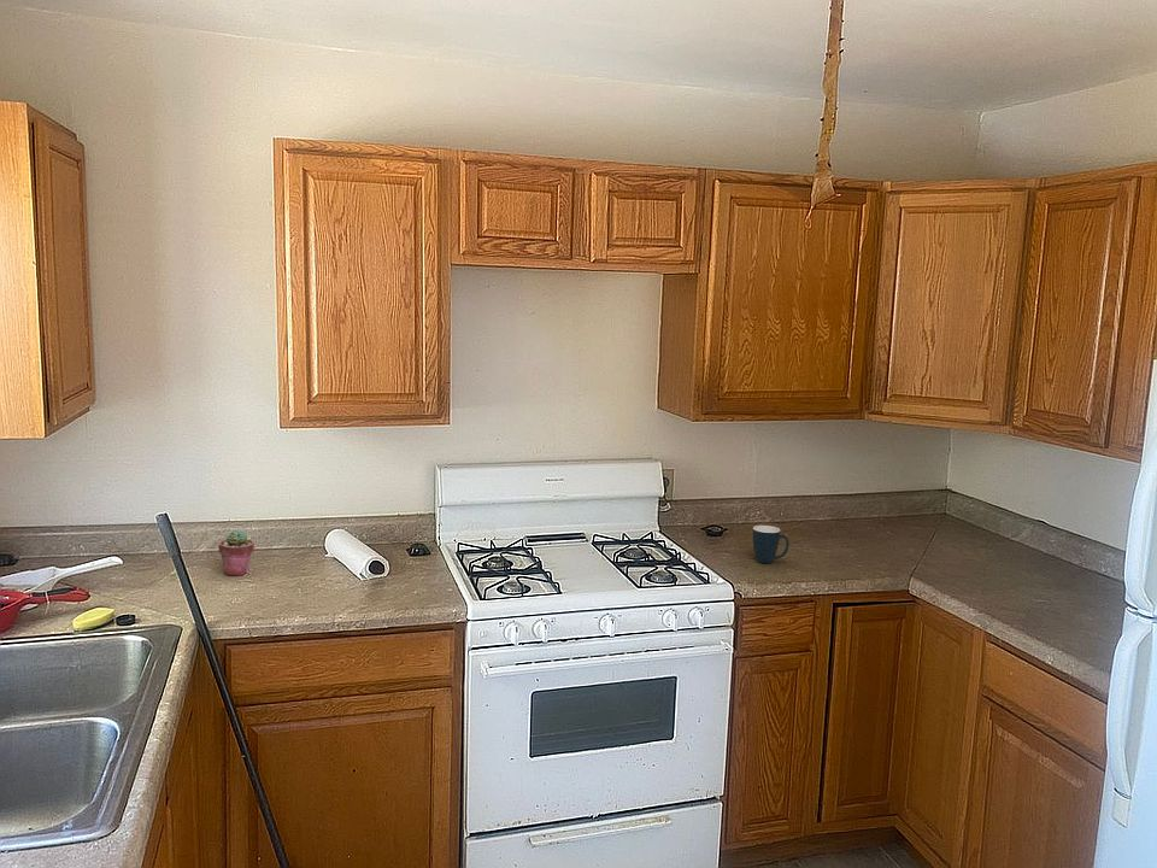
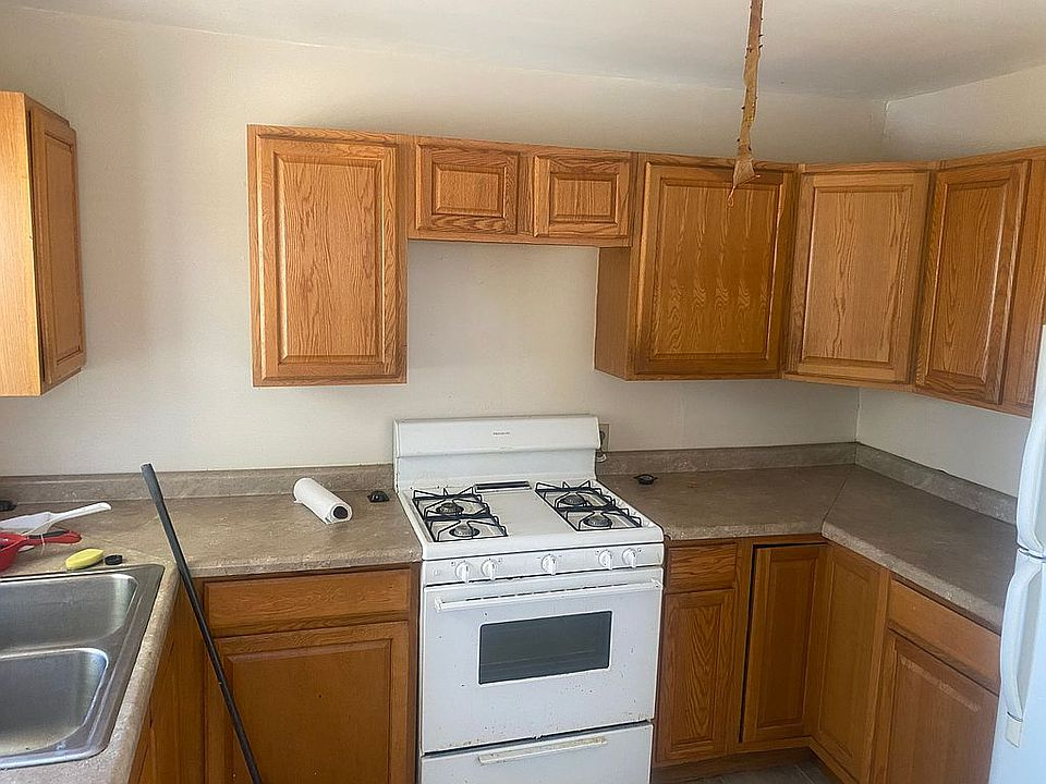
- potted succulent (236, 551)
- mug (770, 545)
